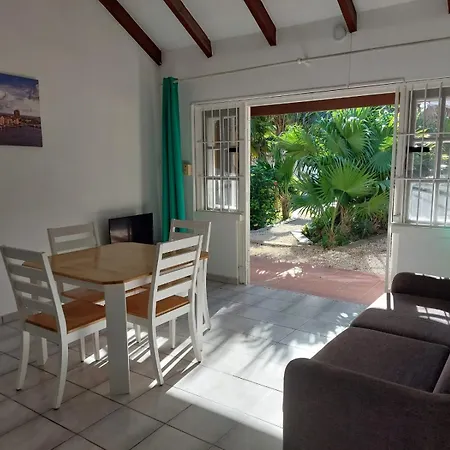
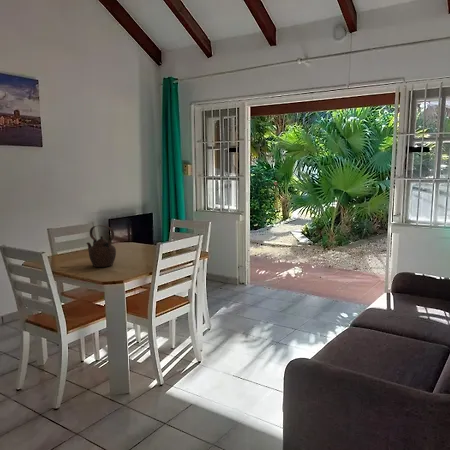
+ teapot (99, 245)
